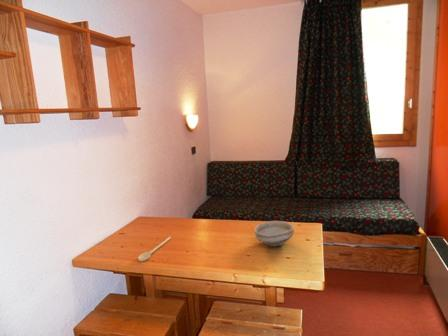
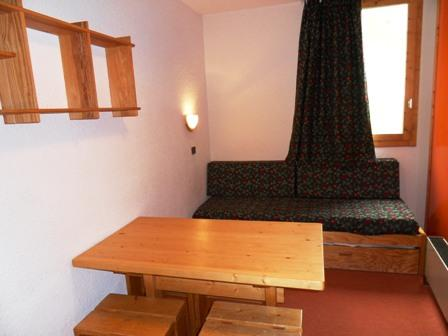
- bowl (274, 235)
- spoon (156, 247)
